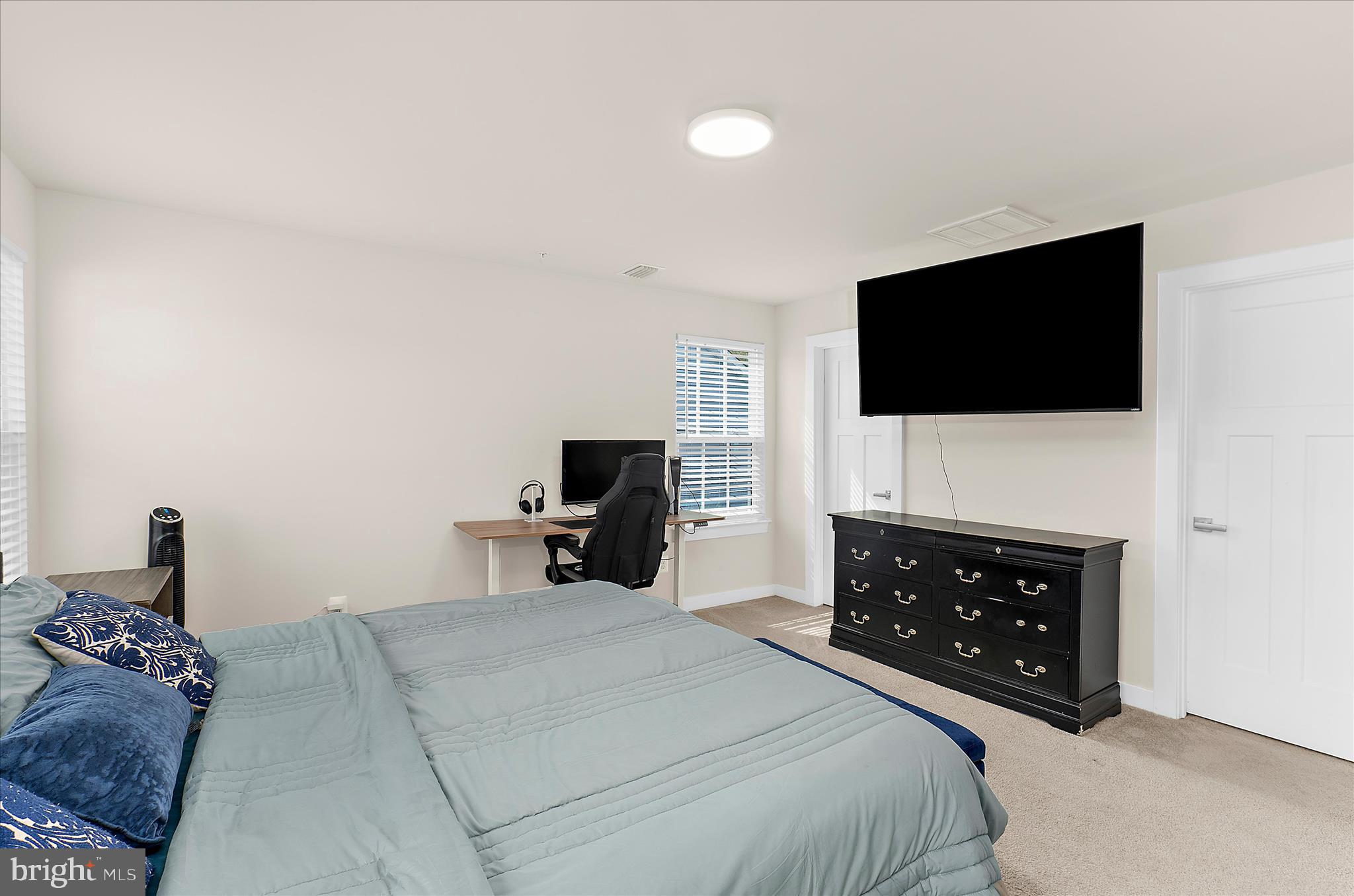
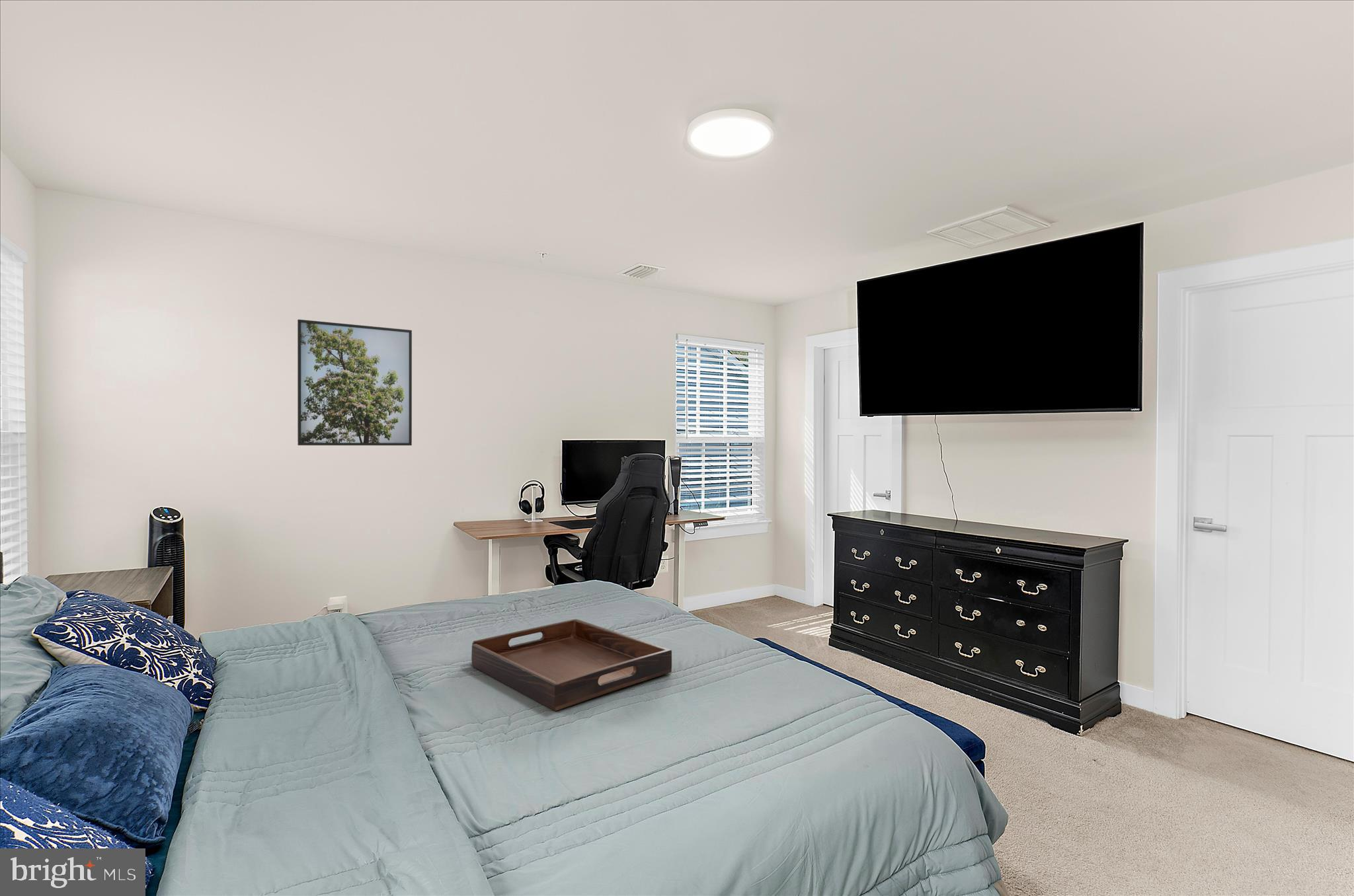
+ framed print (357, 385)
+ serving tray (567, 657)
